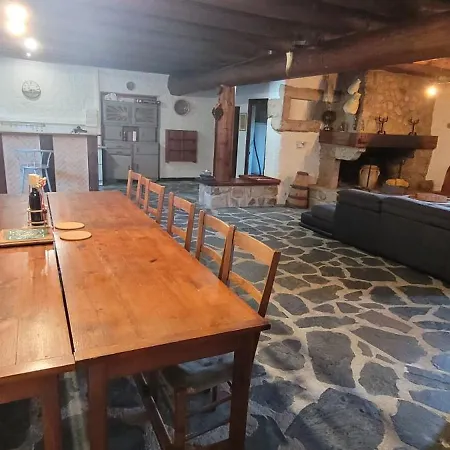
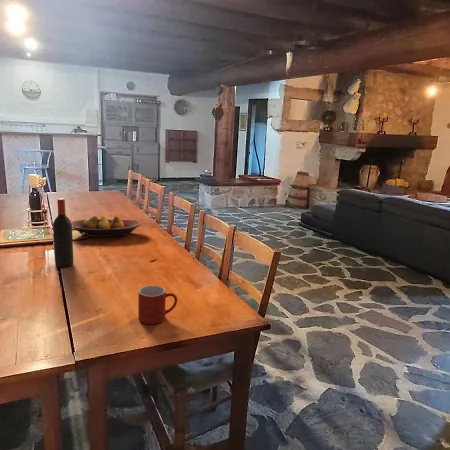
+ fruit bowl (106, 224)
+ wine bottle (62, 232)
+ mug (157, 303)
